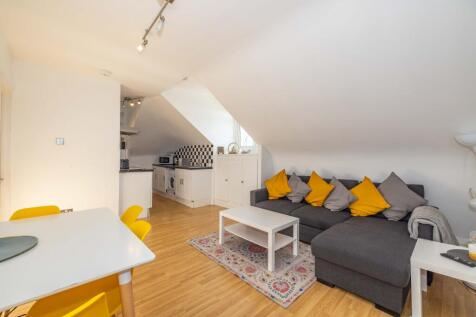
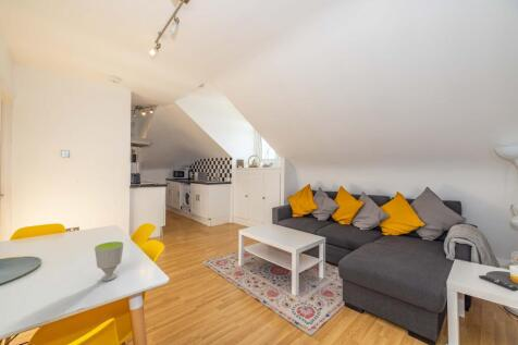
+ cup (109, 261)
